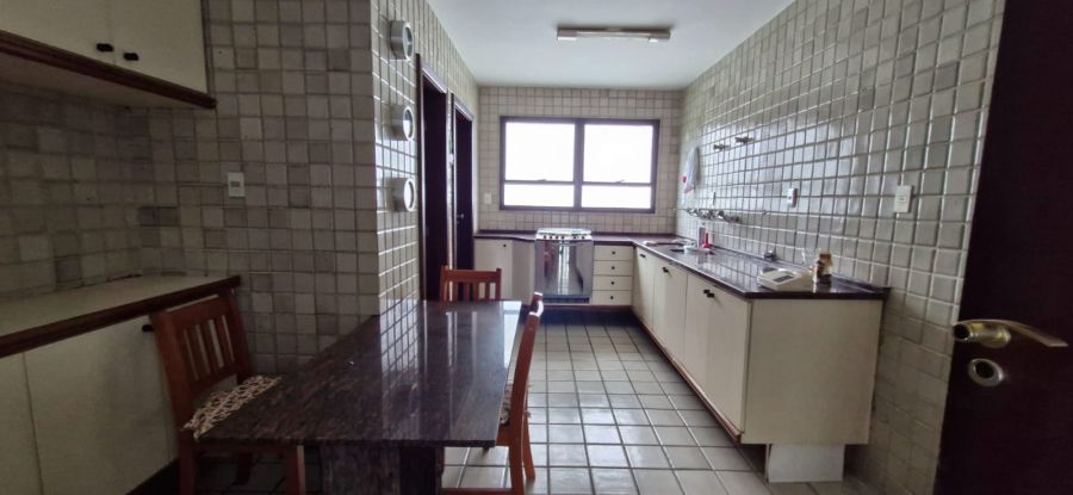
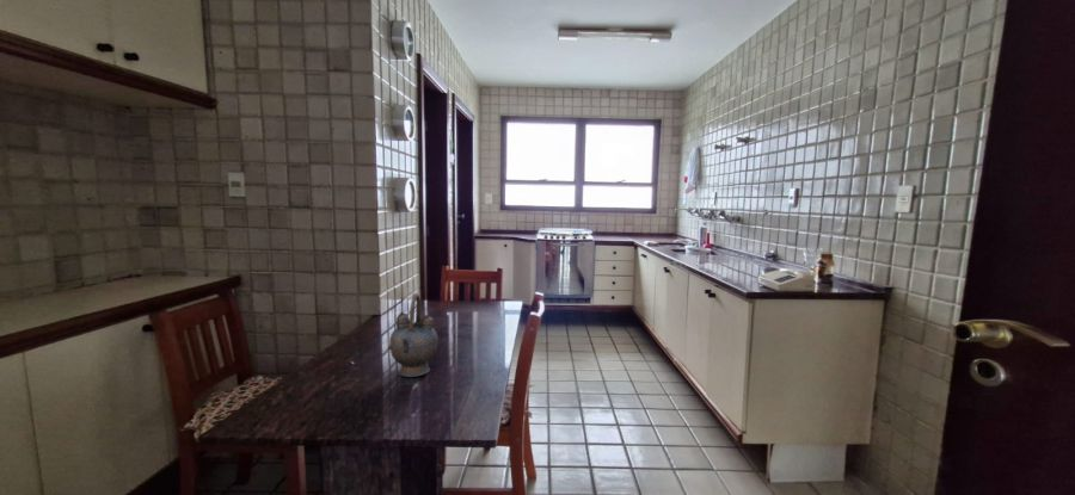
+ teapot (412, 335)
